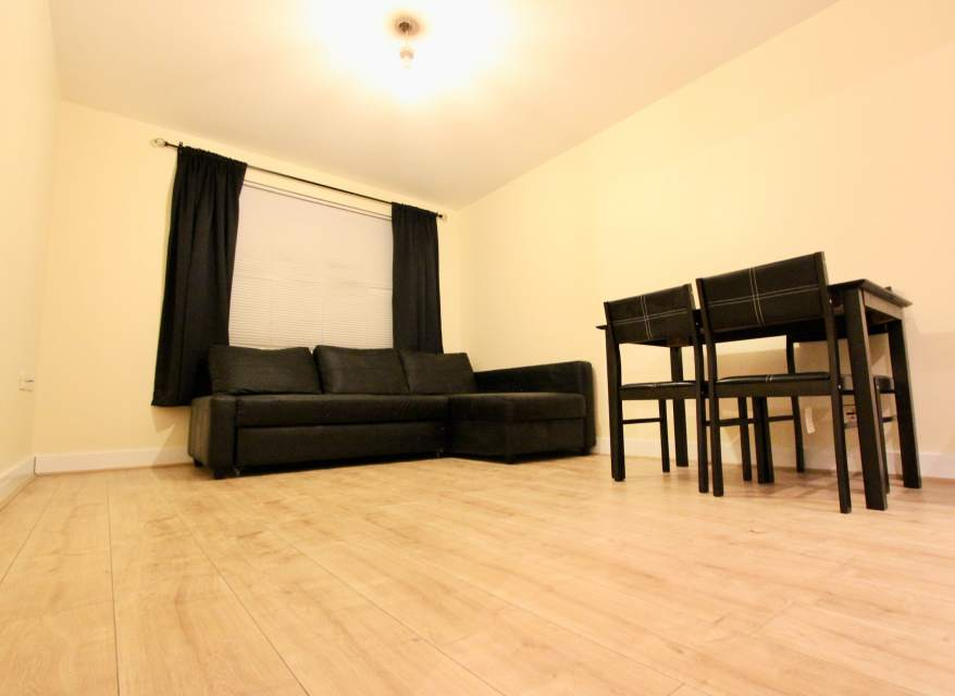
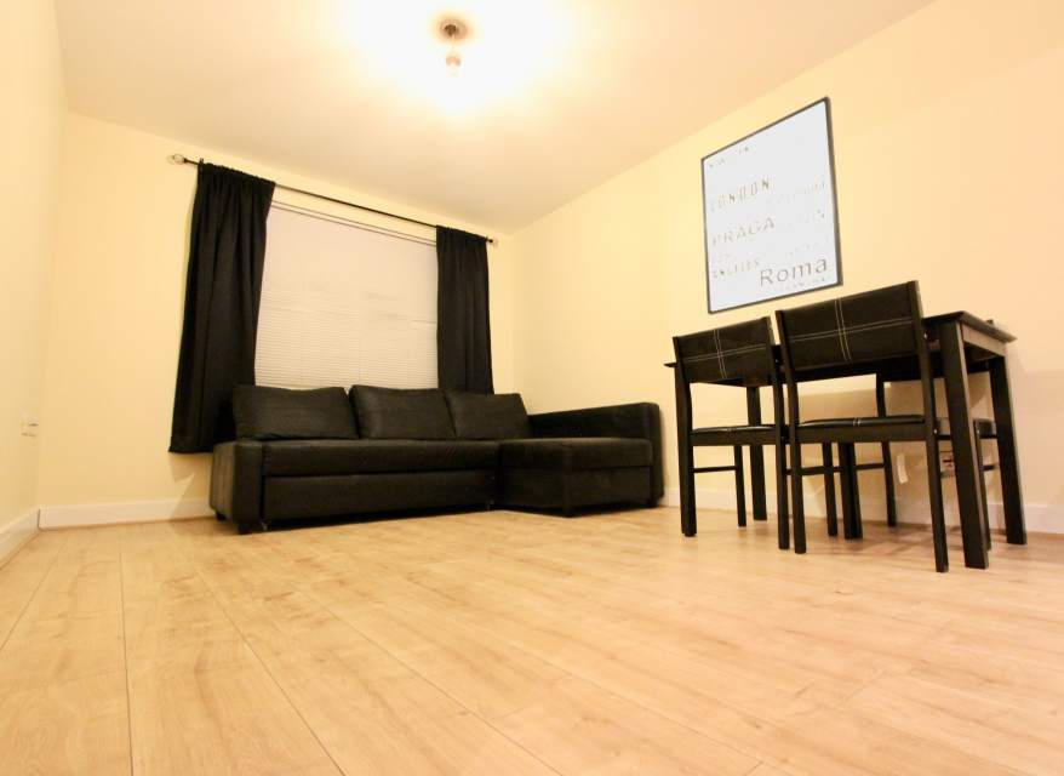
+ wall art (763, 215)
